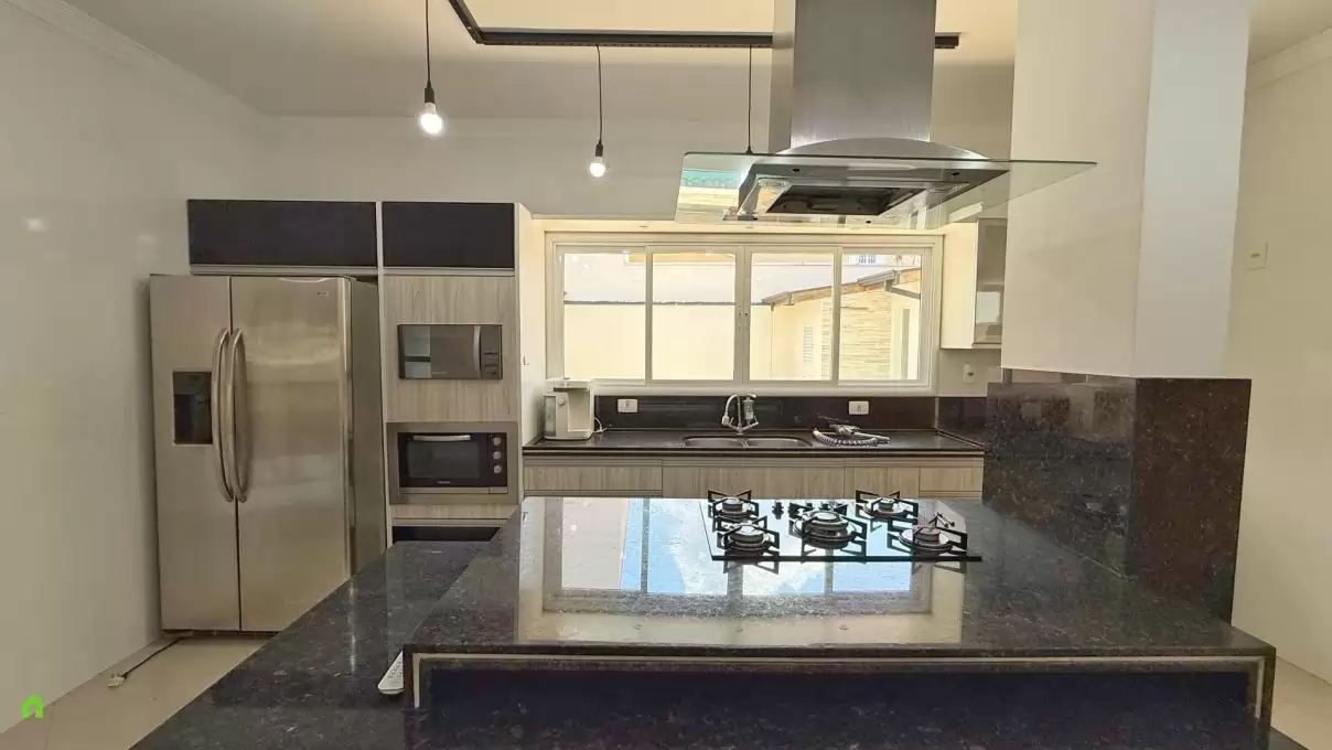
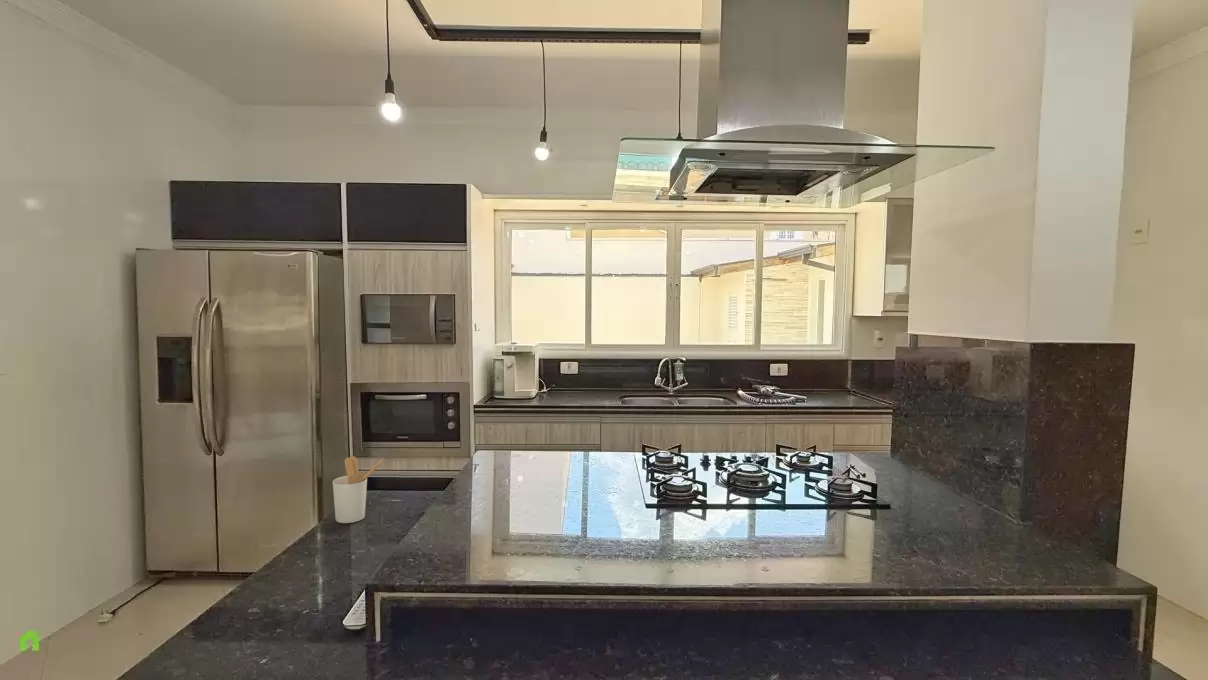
+ utensil holder (359, 488)
